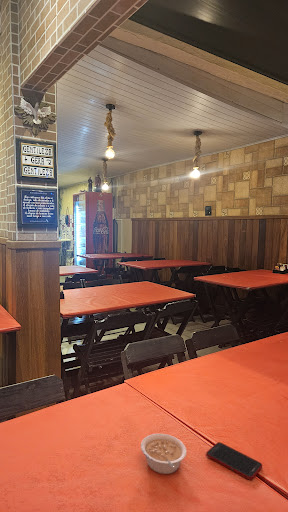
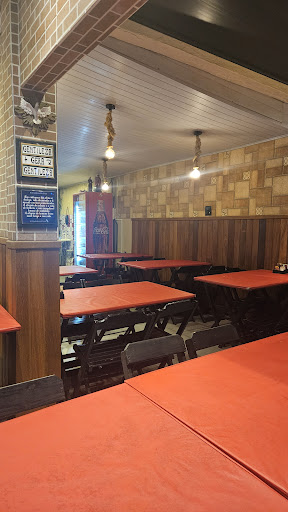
- cell phone (233, 459)
- legume (164, 454)
